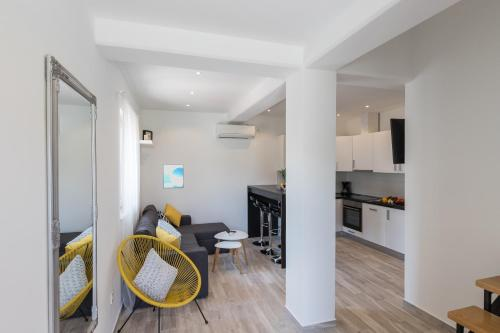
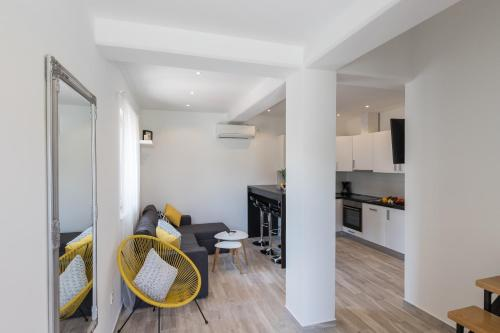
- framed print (173, 176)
